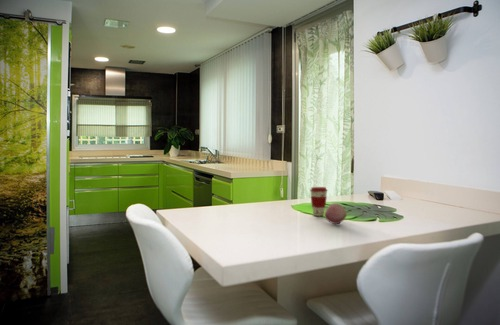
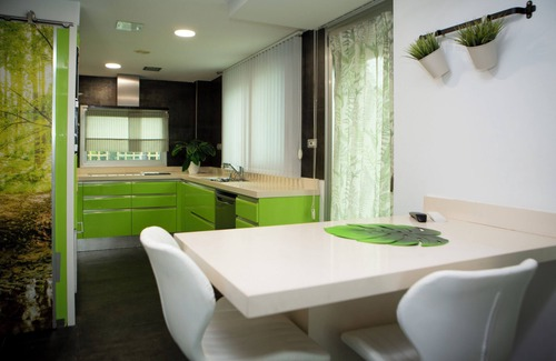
- fruit (335, 213)
- coffee cup (318, 201)
